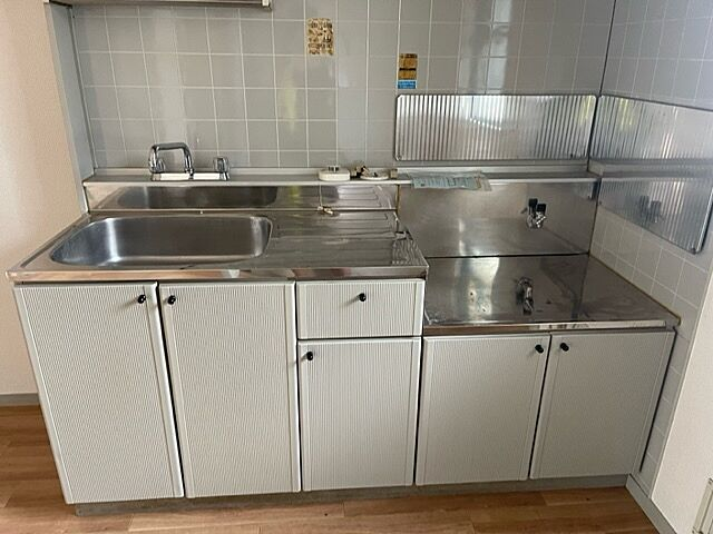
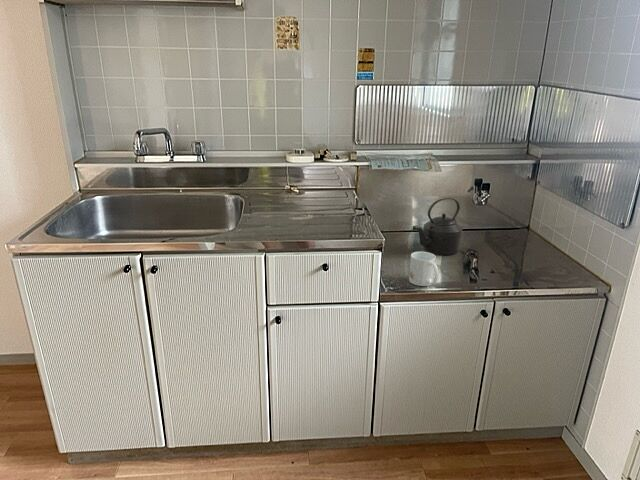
+ kettle (435, 225)
+ mug (425, 270)
